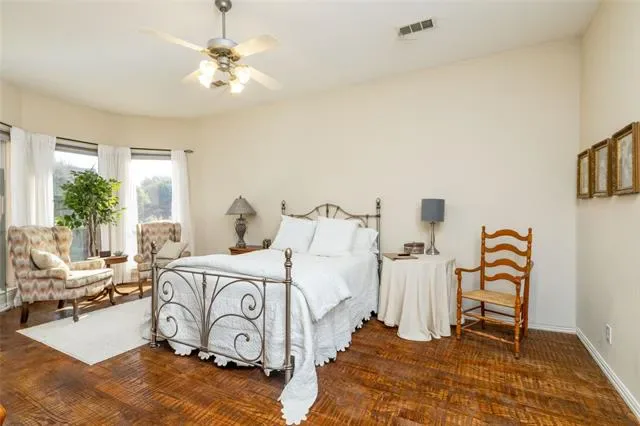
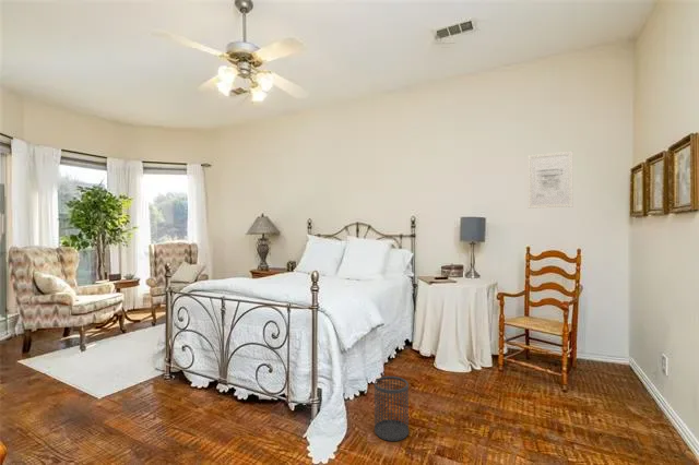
+ wastebasket (391, 407)
+ wall art (549, 180)
